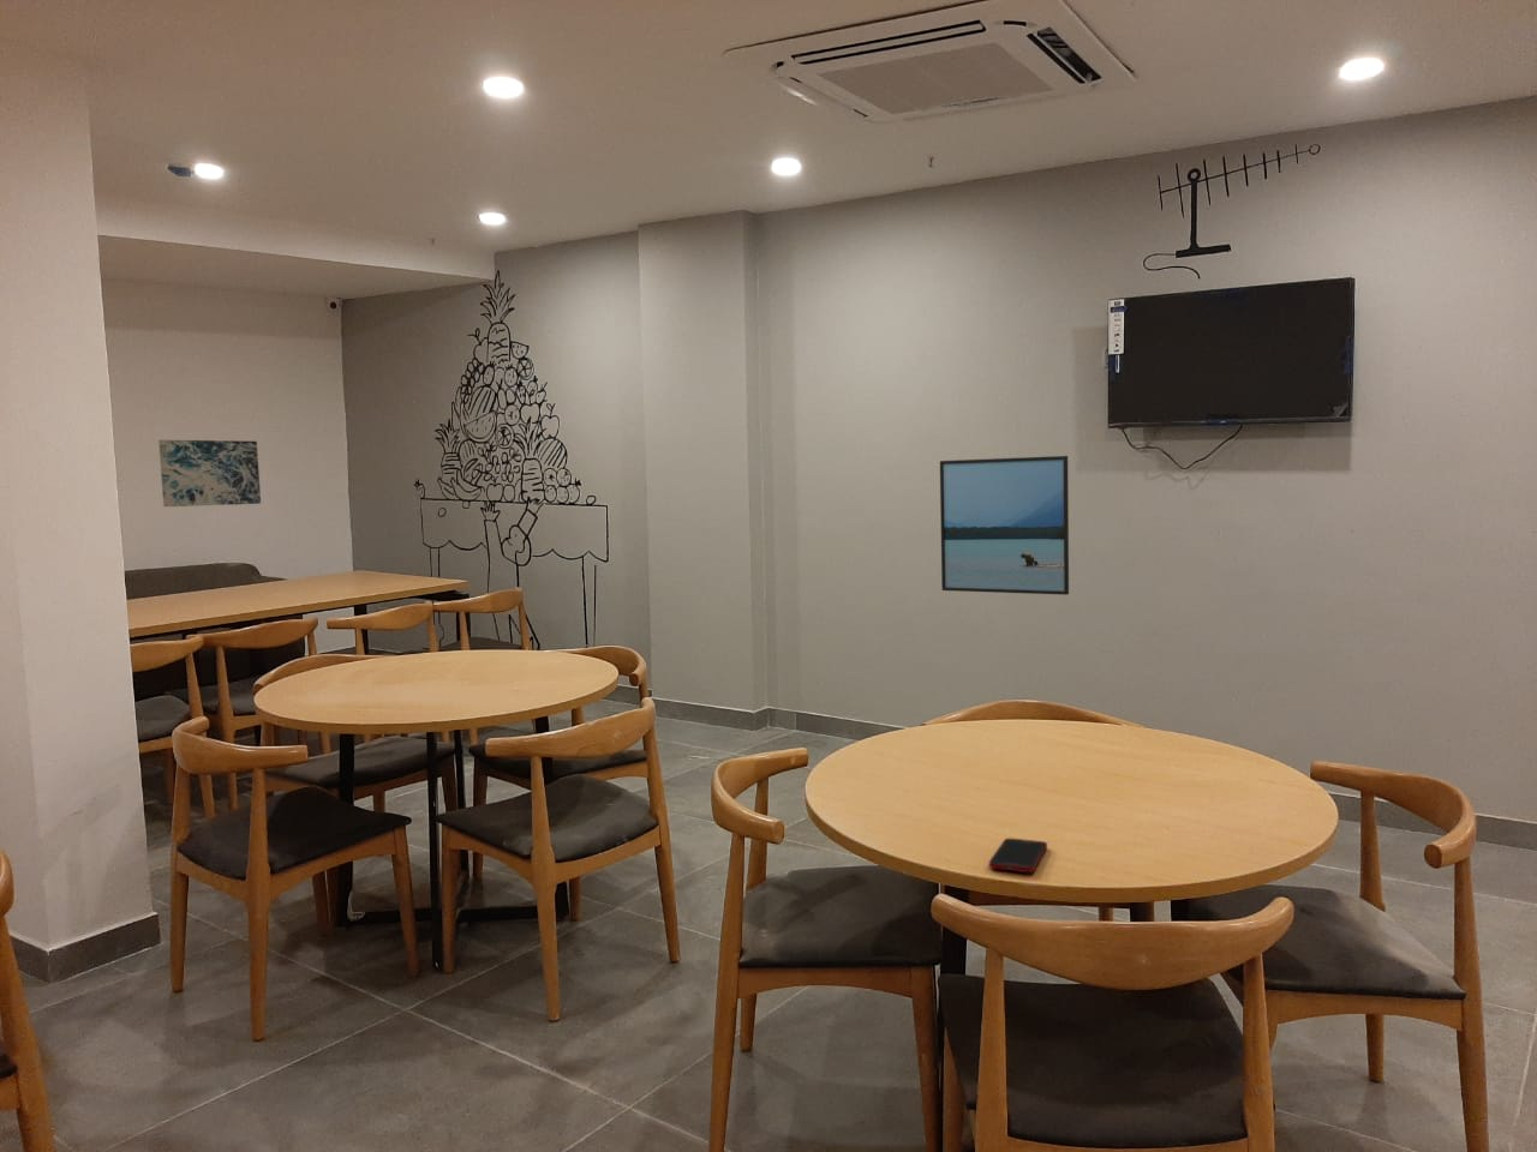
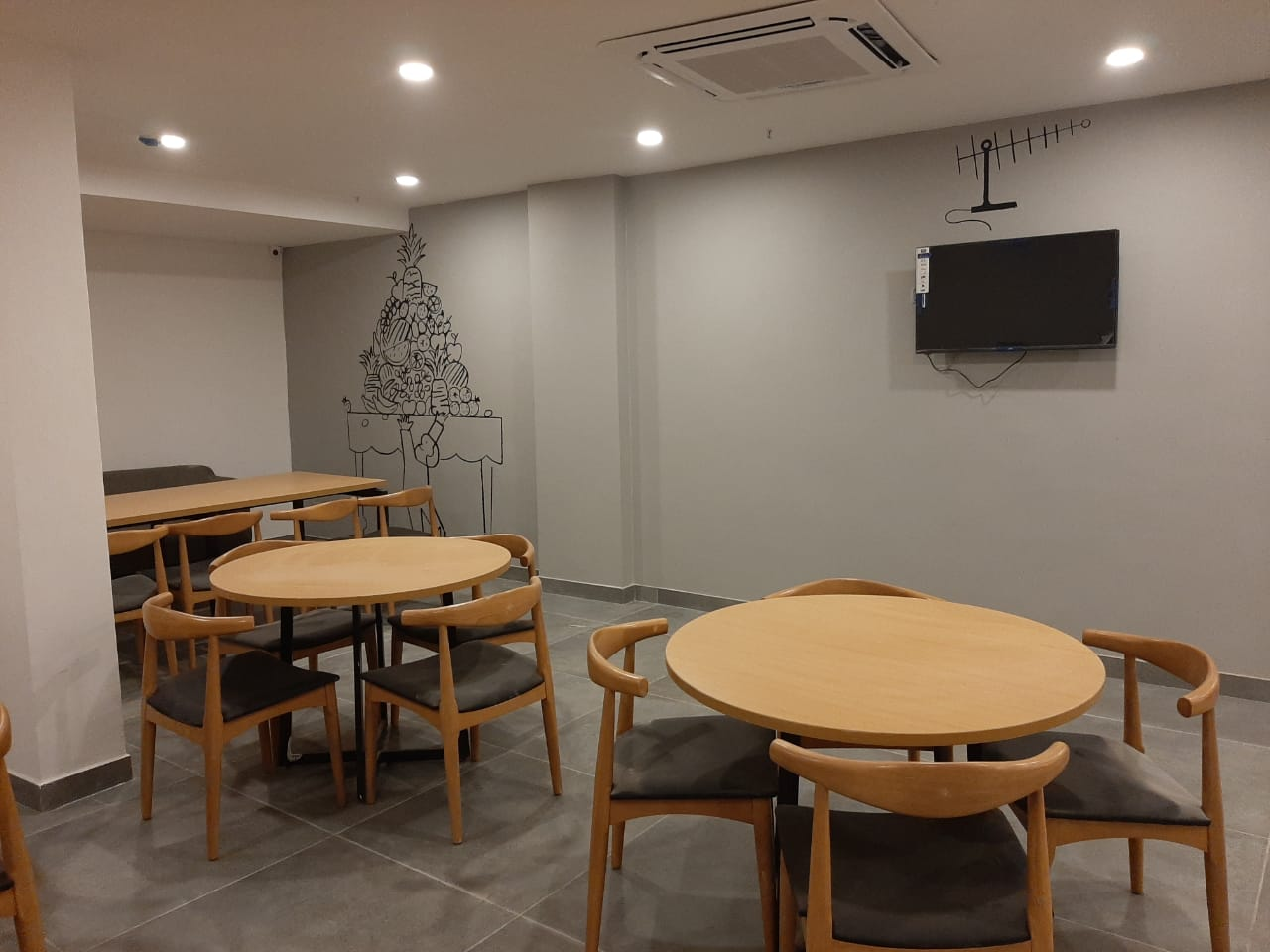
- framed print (1001, 525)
- wall art (212, 473)
- cell phone (1018, 854)
